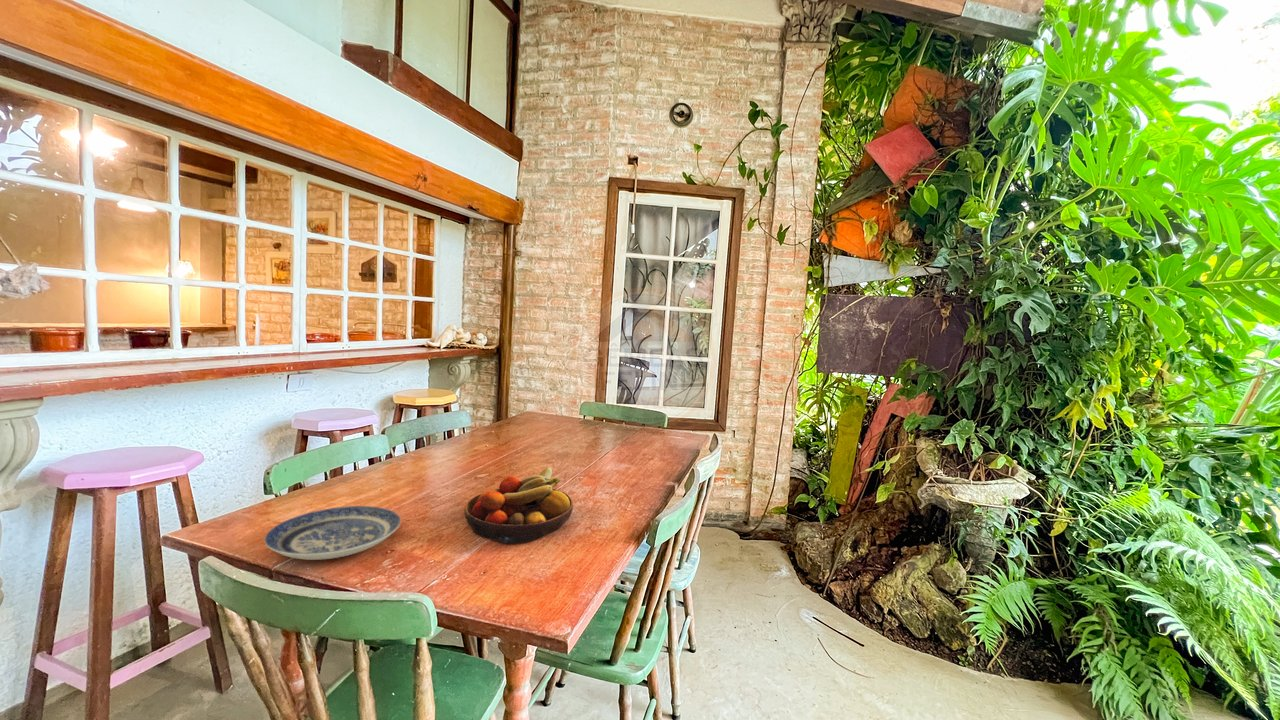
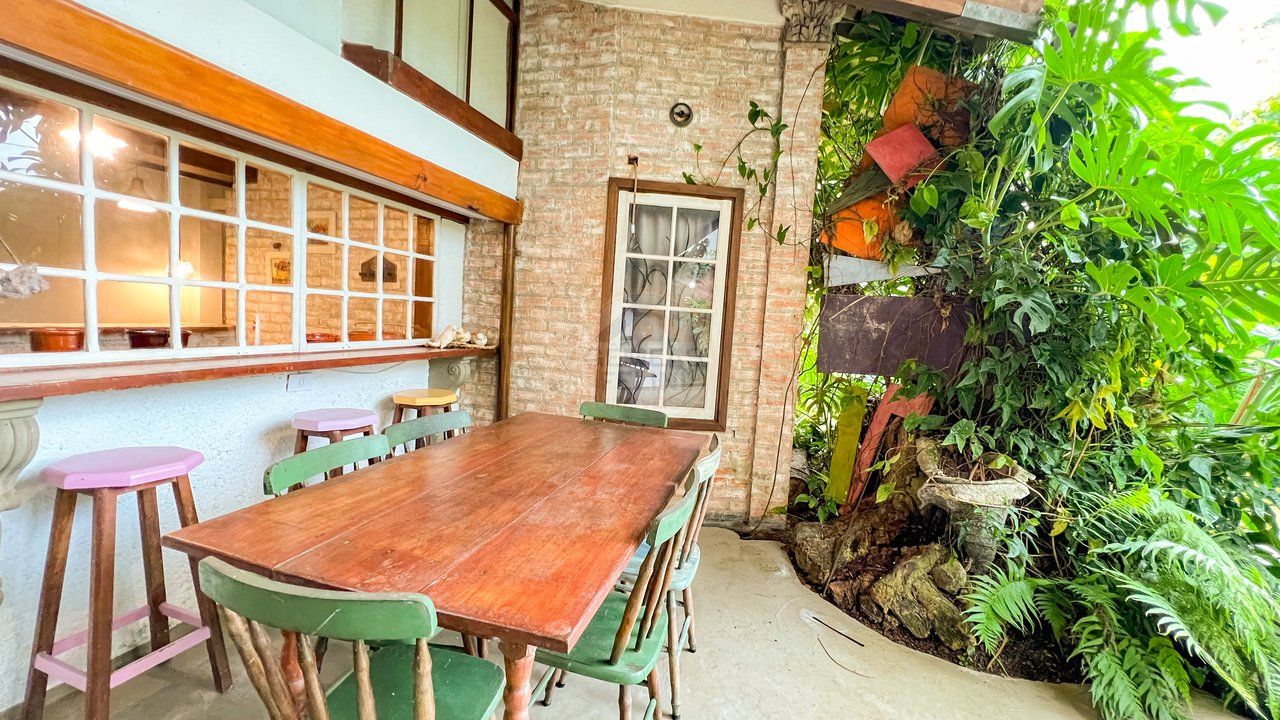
- plate (336, 535)
- fruit bowl (520, 498)
